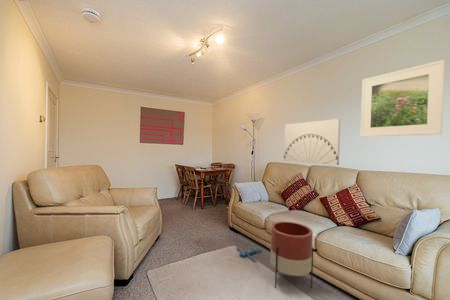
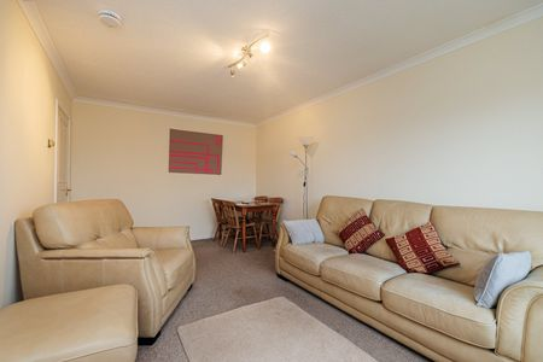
- plush toy (250, 251)
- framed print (397, 103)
- planter (290, 254)
- wall art (308, 142)
